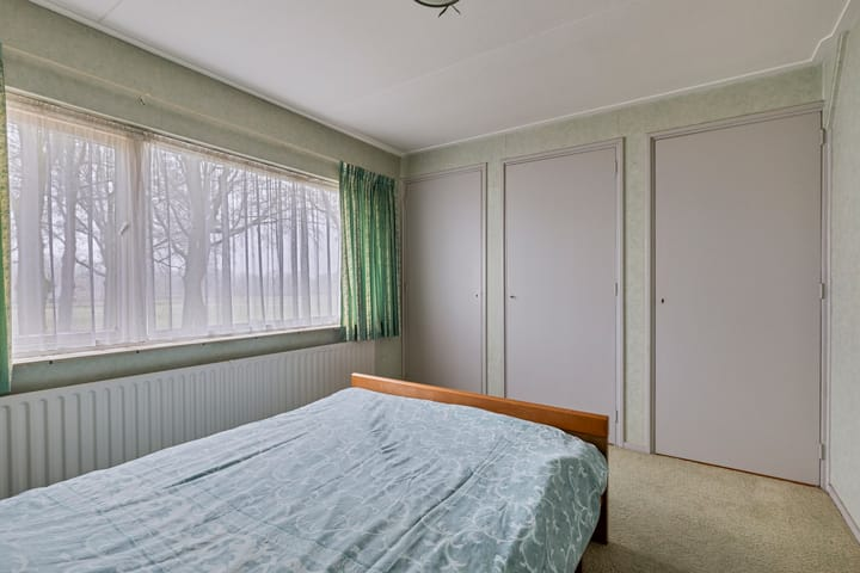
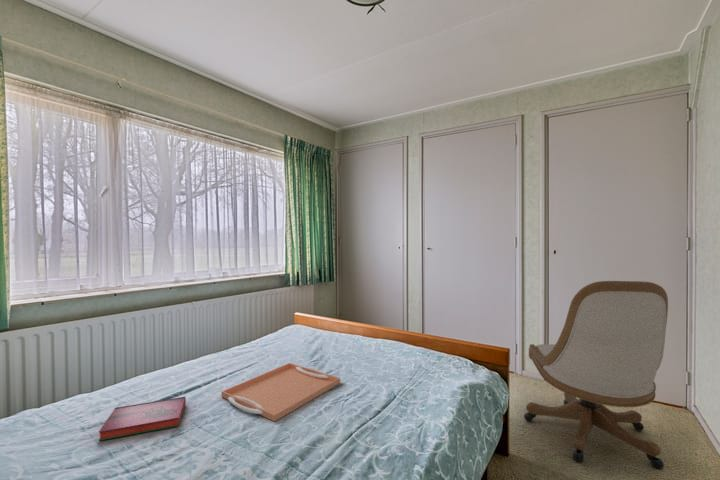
+ chair (591, 355)
+ serving tray (283, 387)
+ hardback book (146, 416)
